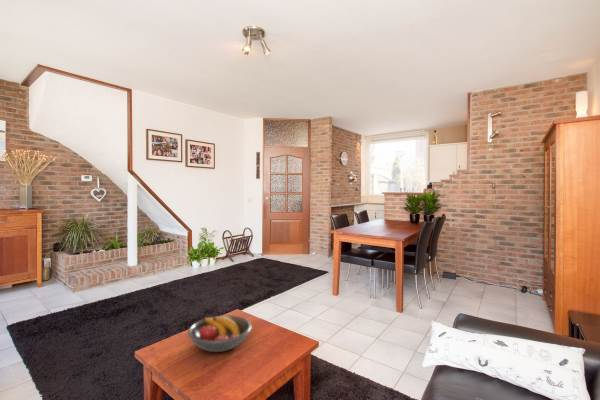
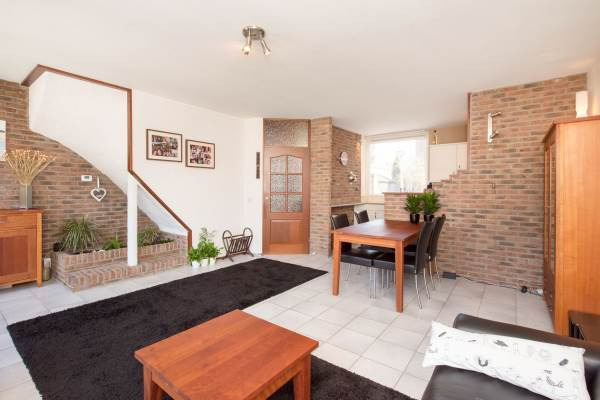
- fruit bowl (220, 333)
